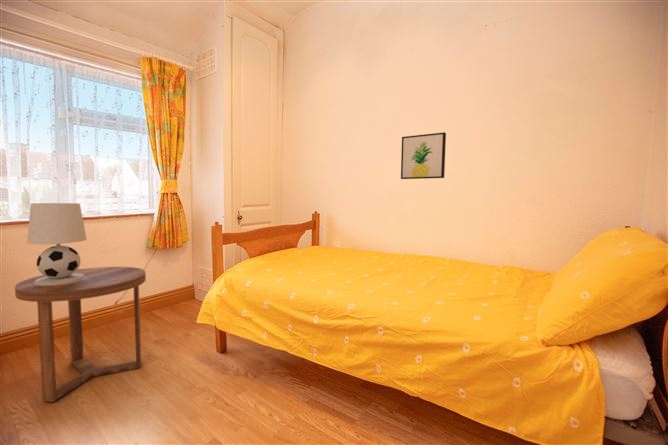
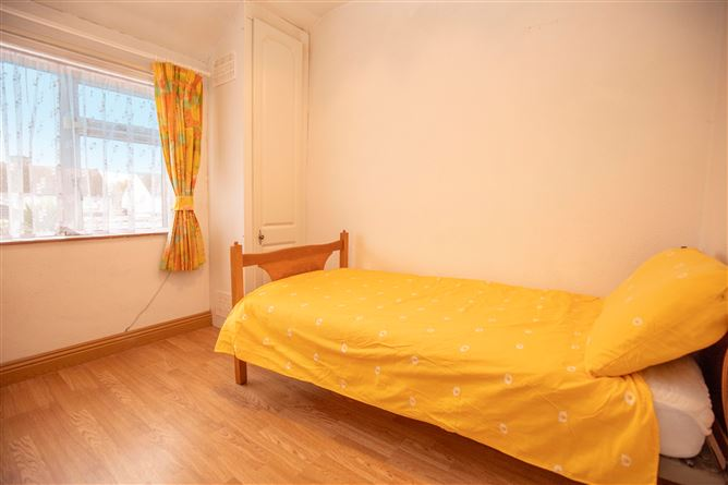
- side table (81, 326)
- wall art (422, 156)
- table lamp (58, 242)
